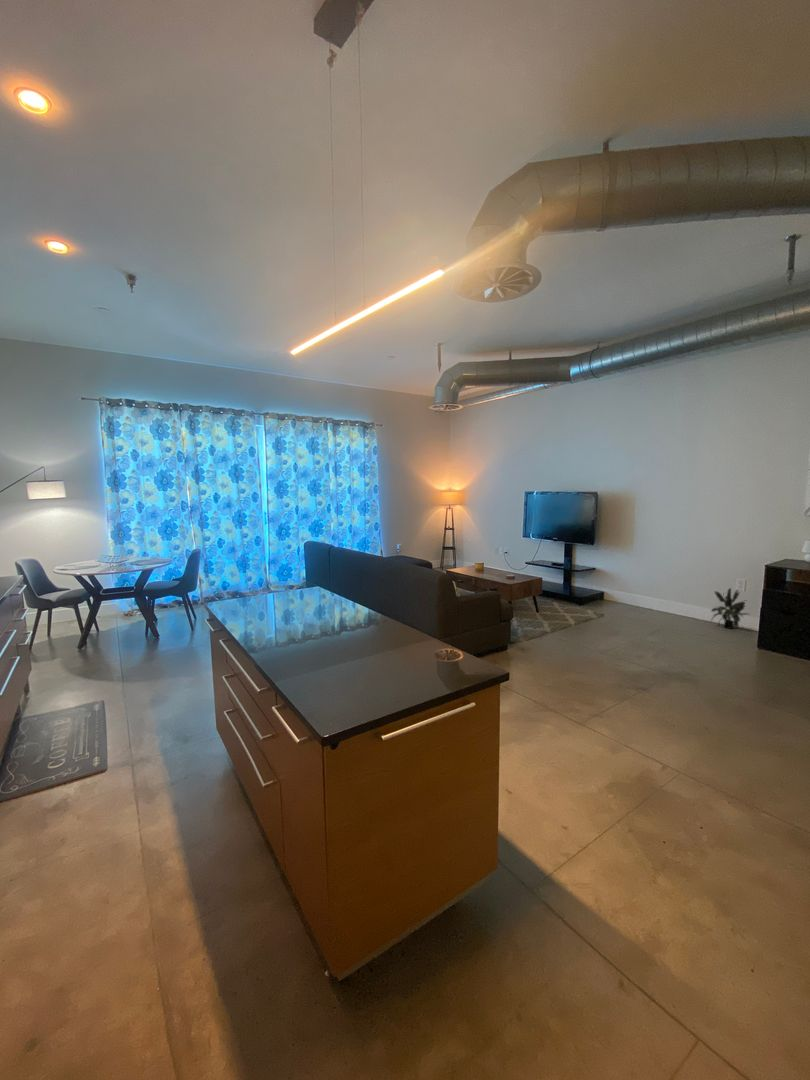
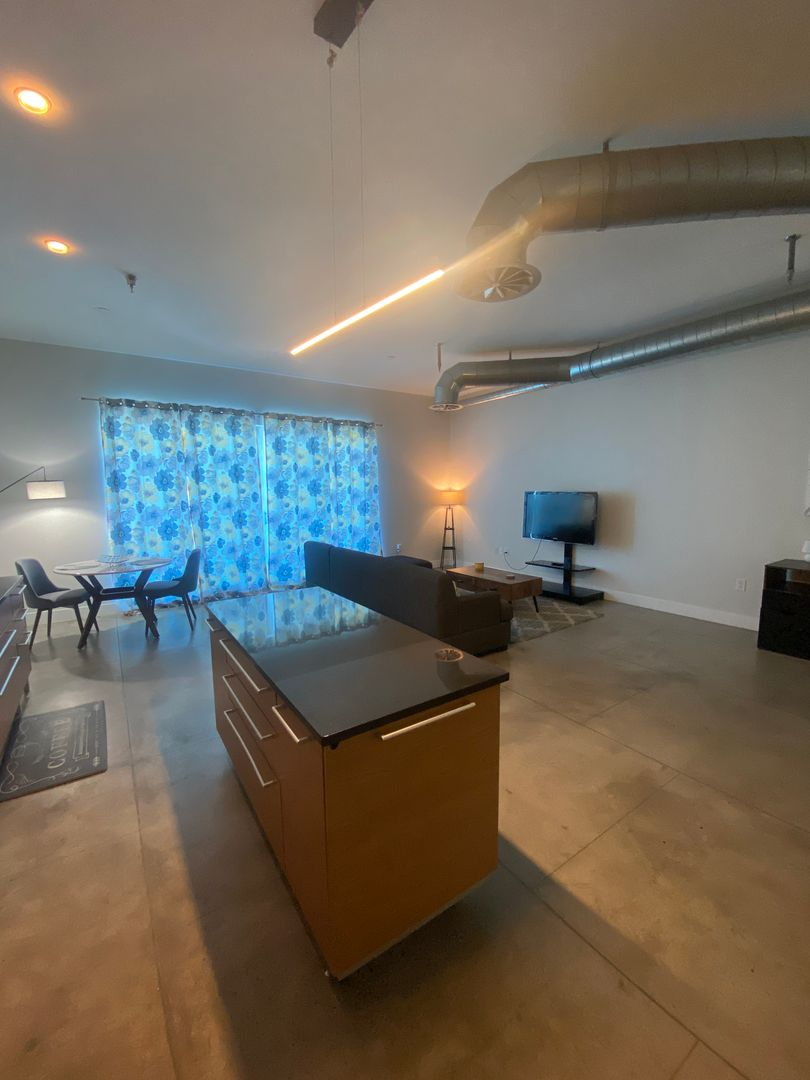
- potted plant (729, 608)
